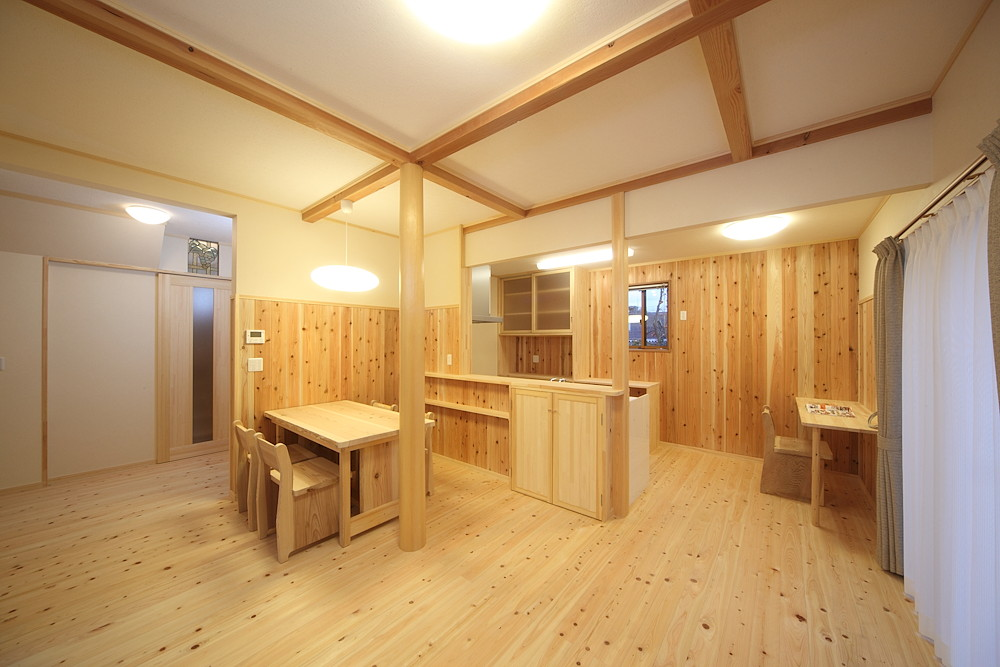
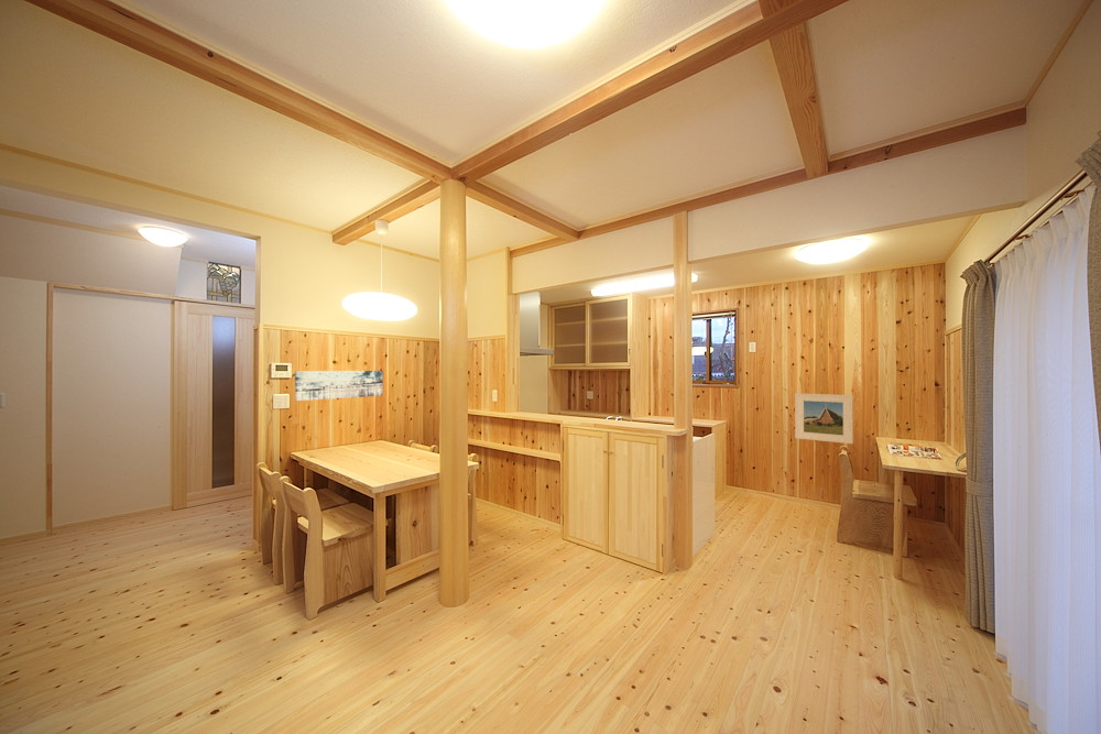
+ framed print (822, 417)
+ wall art (341, 384)
